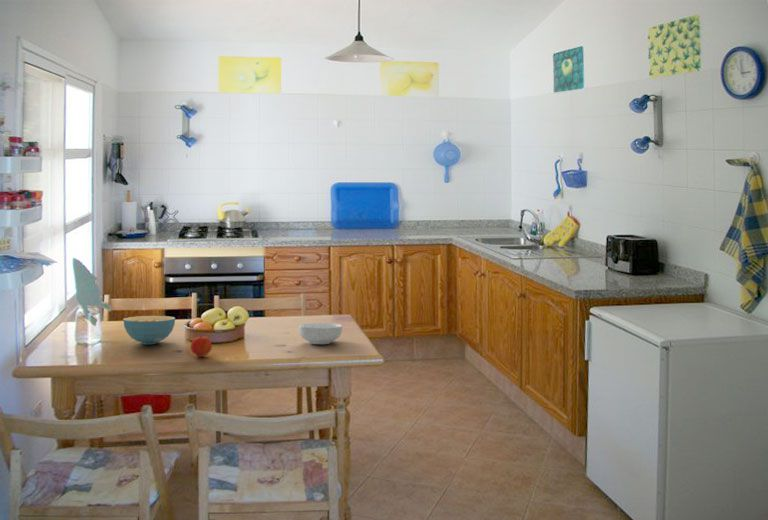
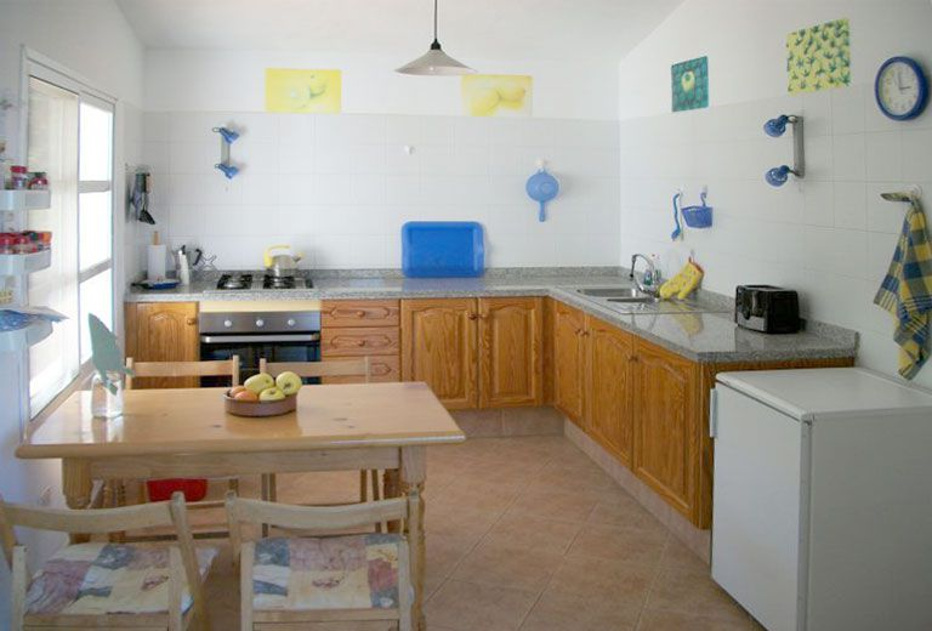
- cereal bowl (320, 334)
- cereal bowl (149, 330)
- apple (201, 345)
